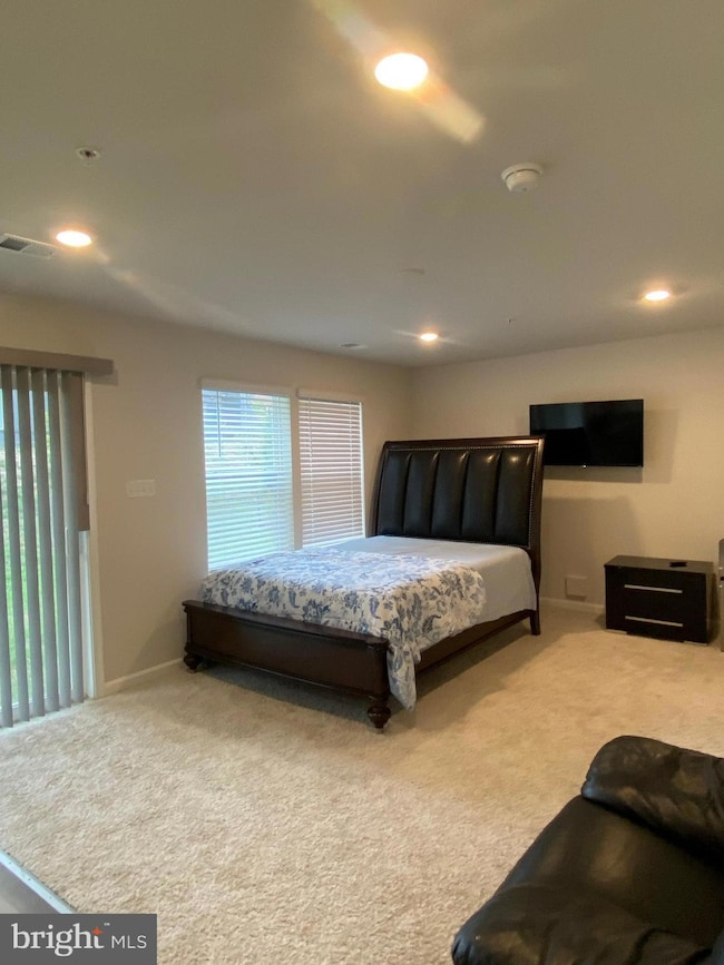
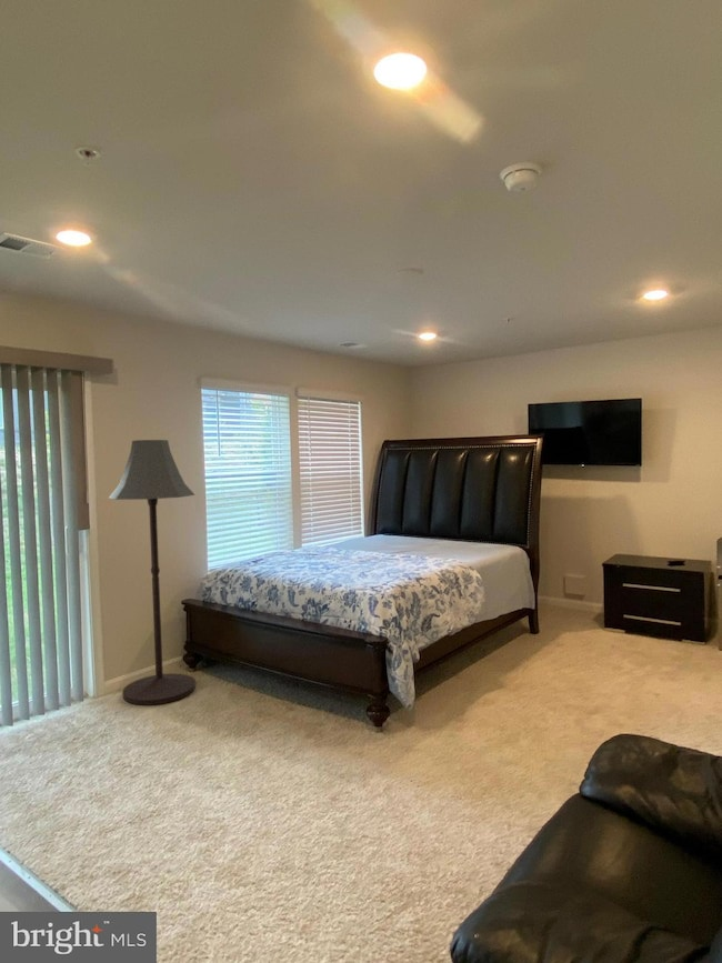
+ floor lamp (154, 566)
